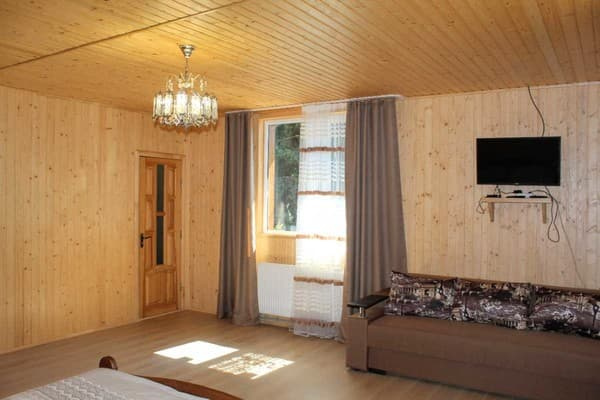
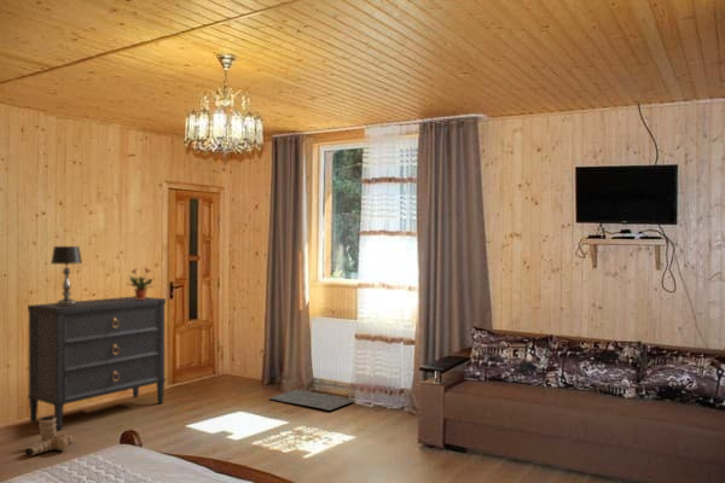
+ potted plant (140, 283)
+ door mat (312, 400)
+ boots (51, 435)
+ table lamp (66, 275)
+ dresser (100, 356)
